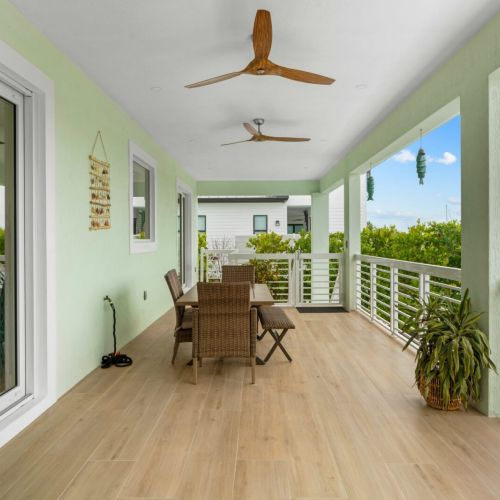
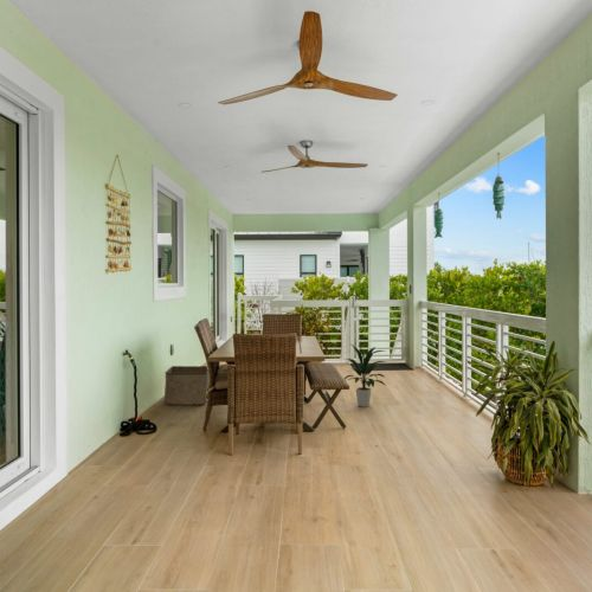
+ indoor plant (365, 373)
+ storage bin (187, 384)
